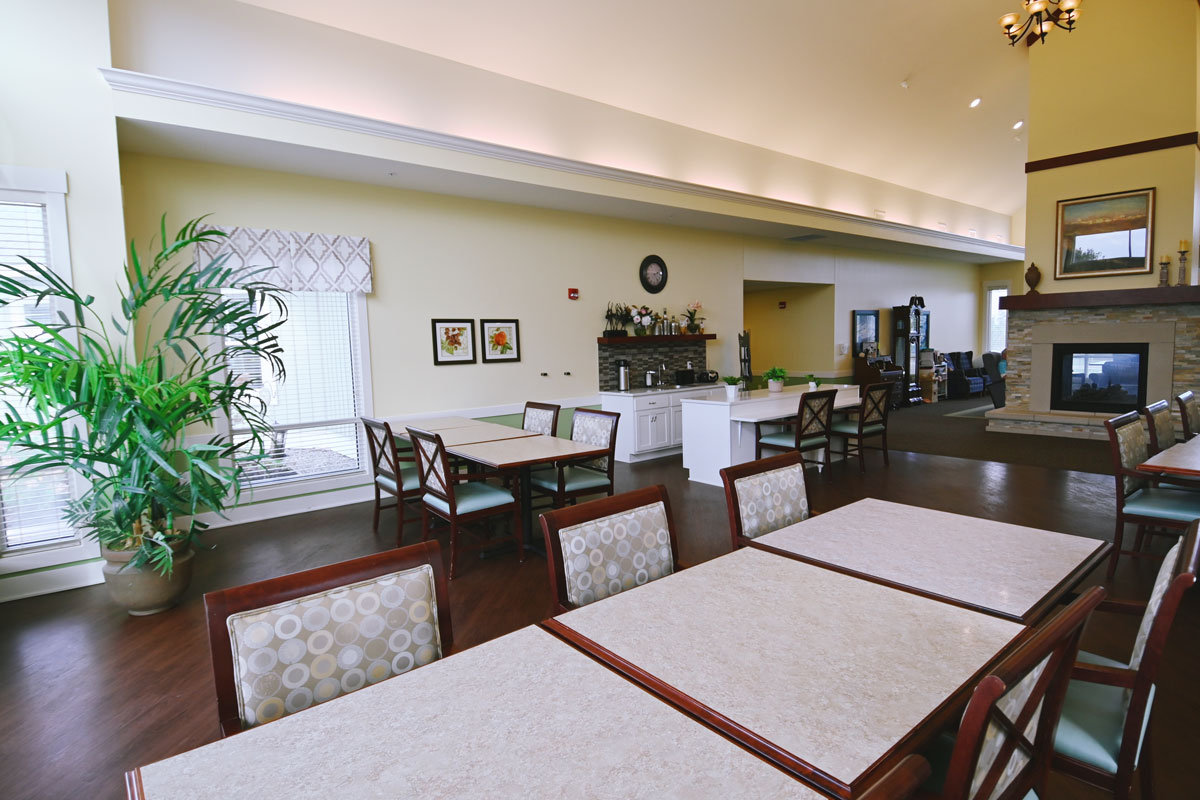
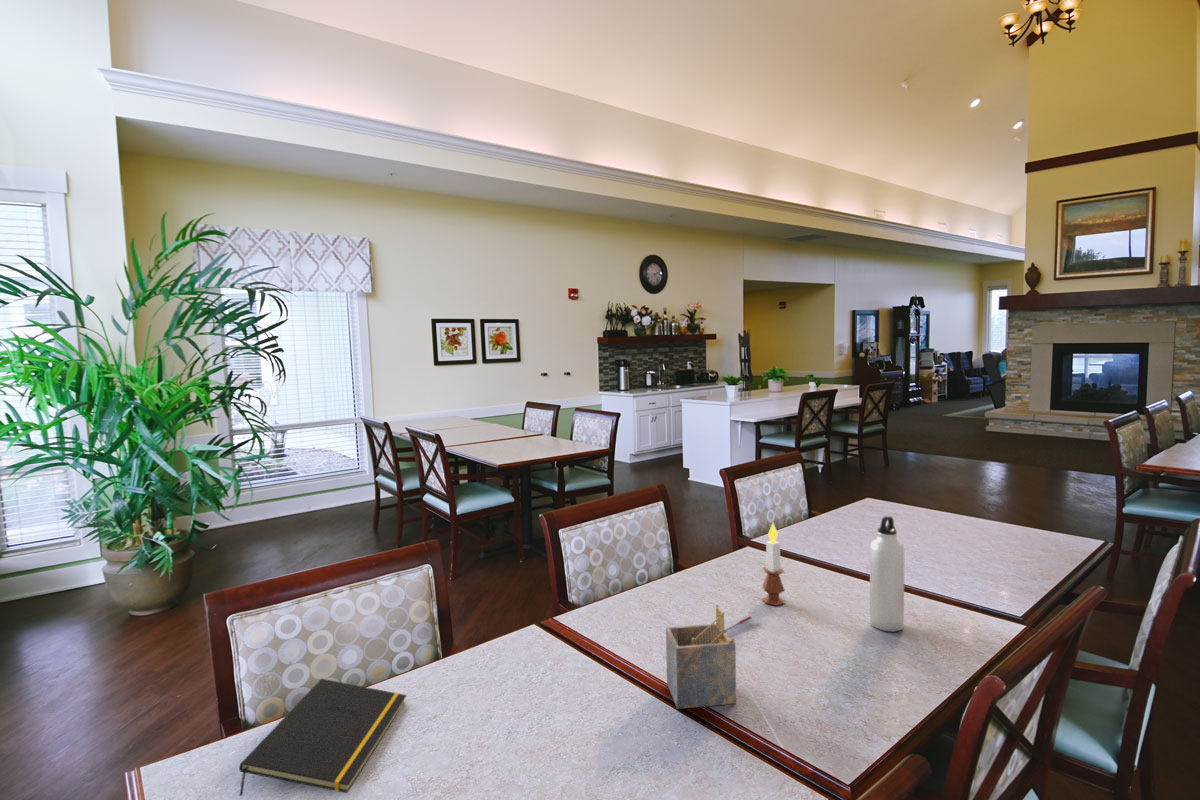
+ notepad (332, 728)
+ water bottle (886, 571)
+ napkin holder (699, 653)
+ pen (730, 627)
+ candle (773, 561)
